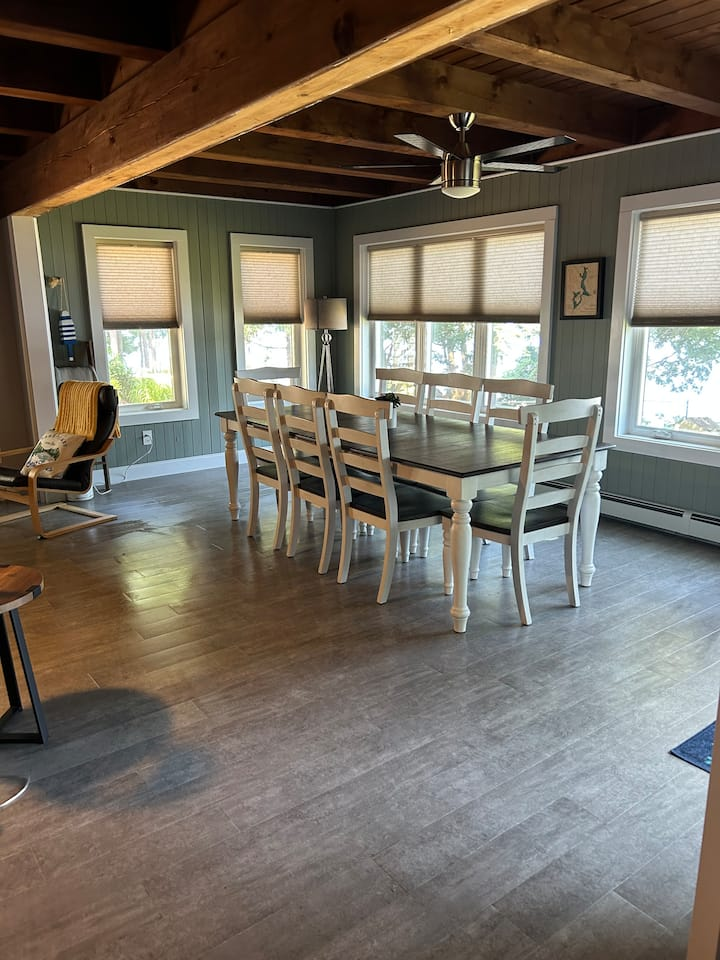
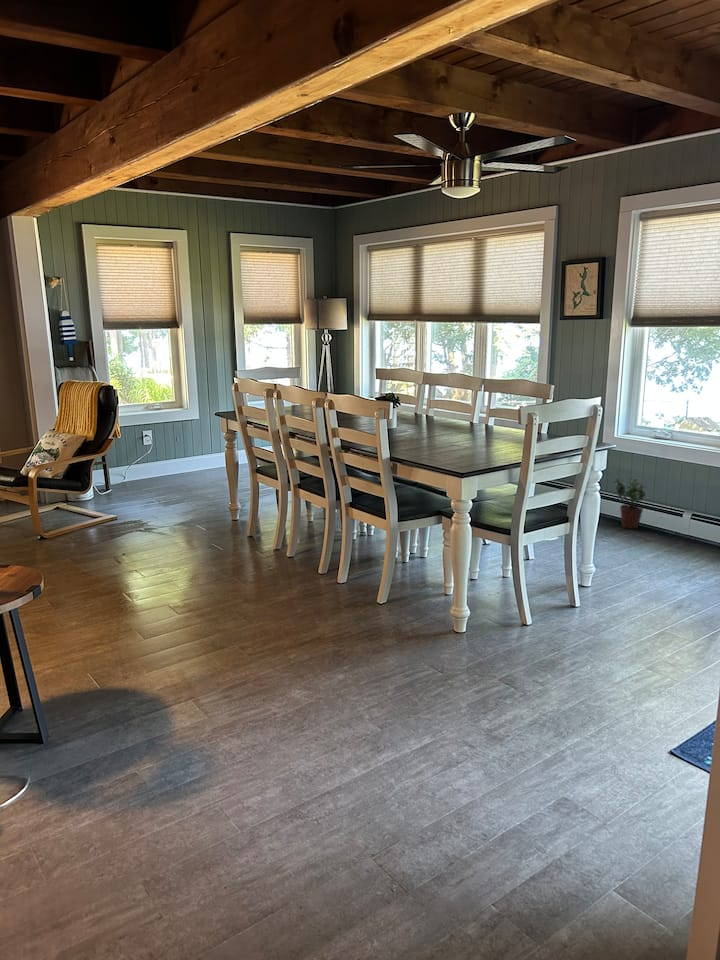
+ potted plant (631, 501)
